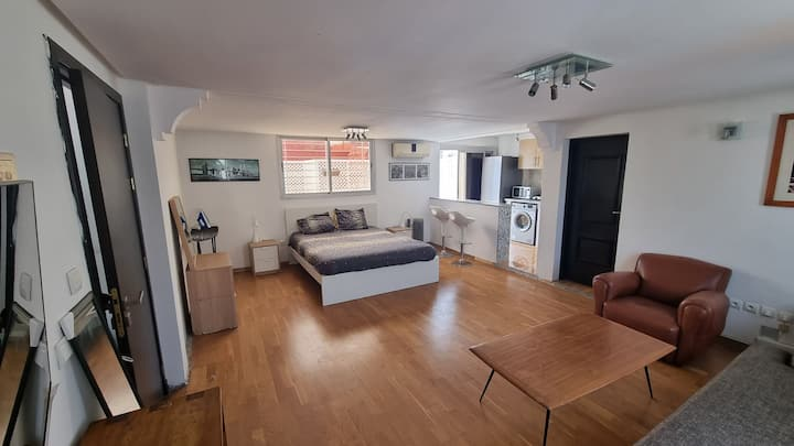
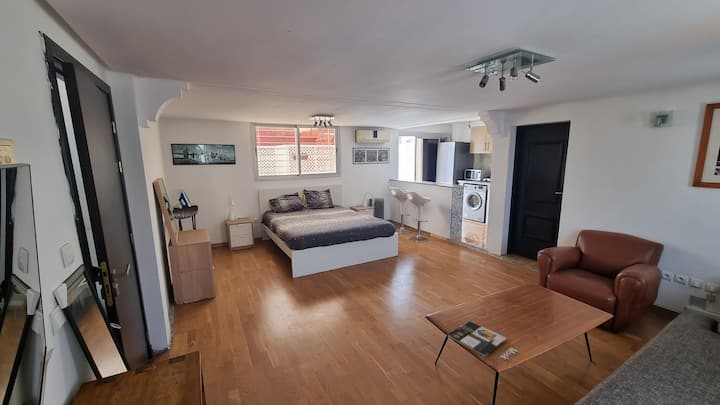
+ magazine (483, 340)
